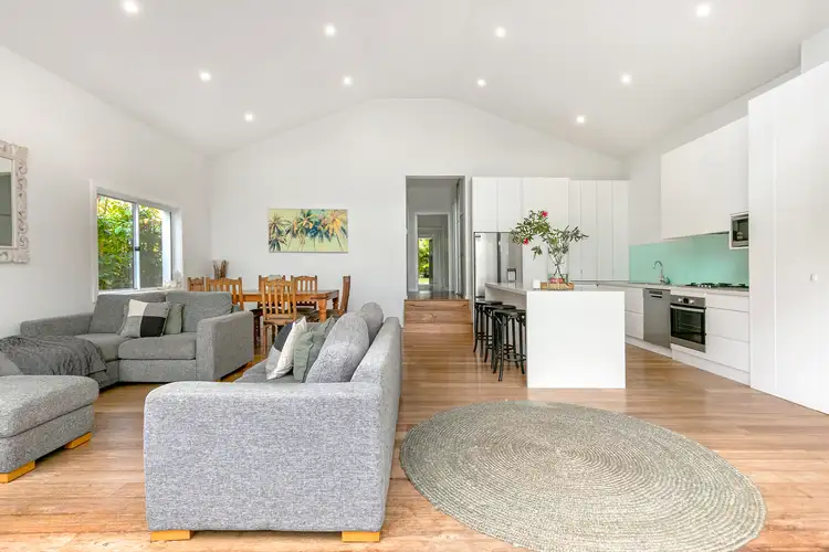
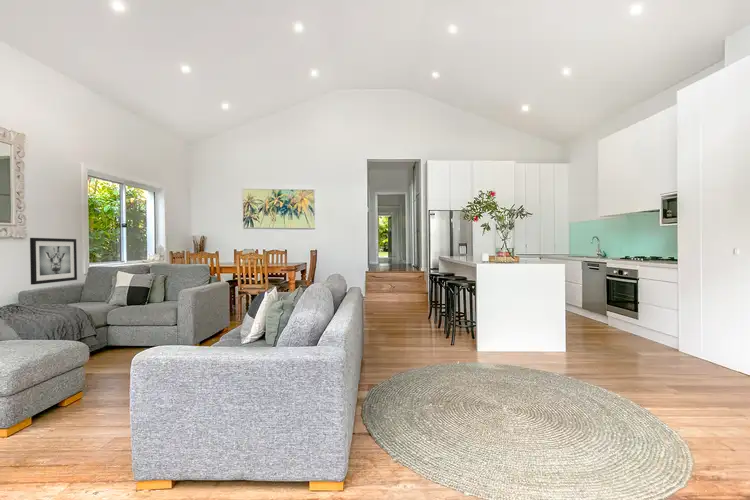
+ wall art (55, 260)
